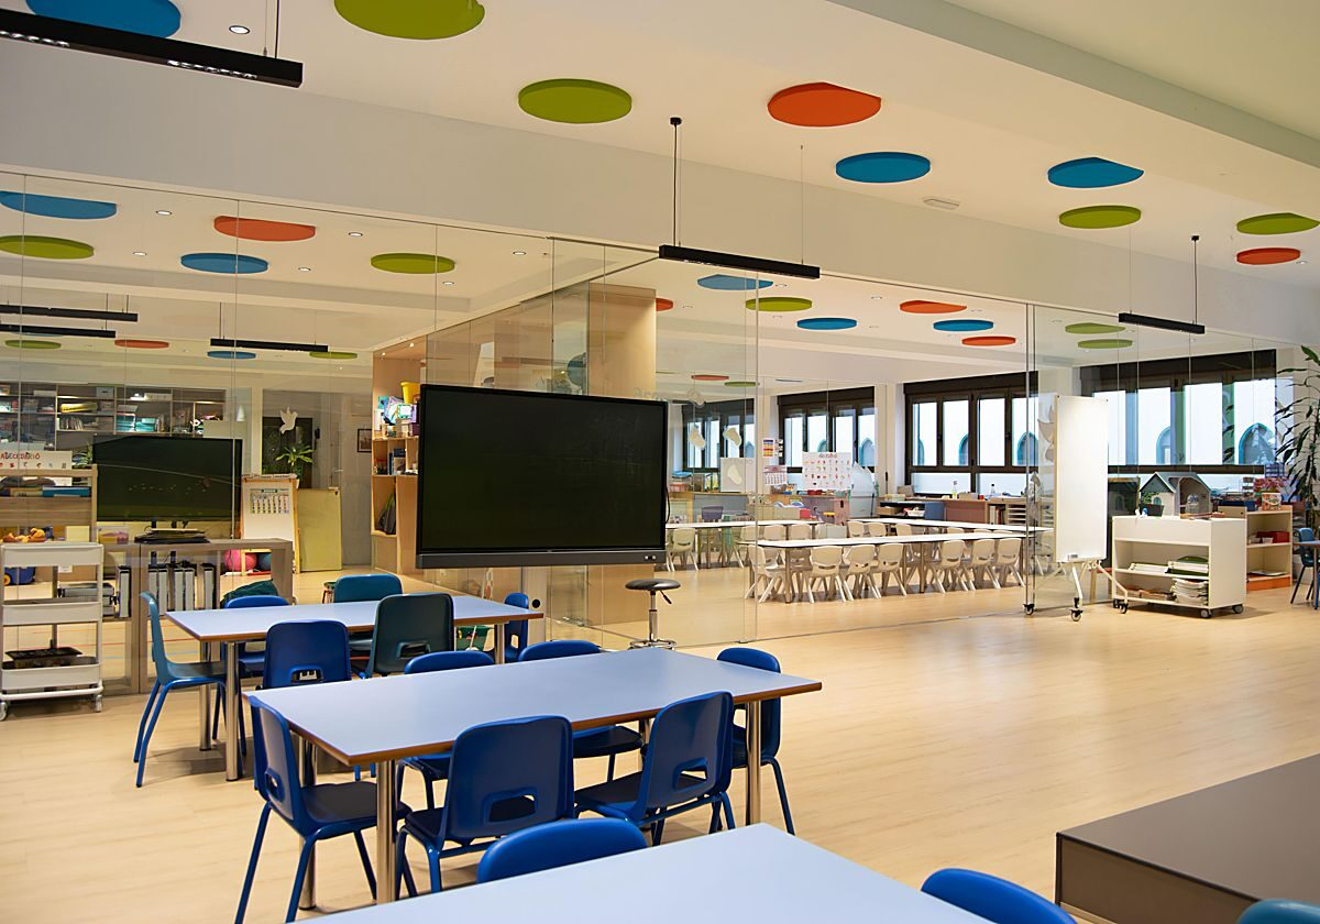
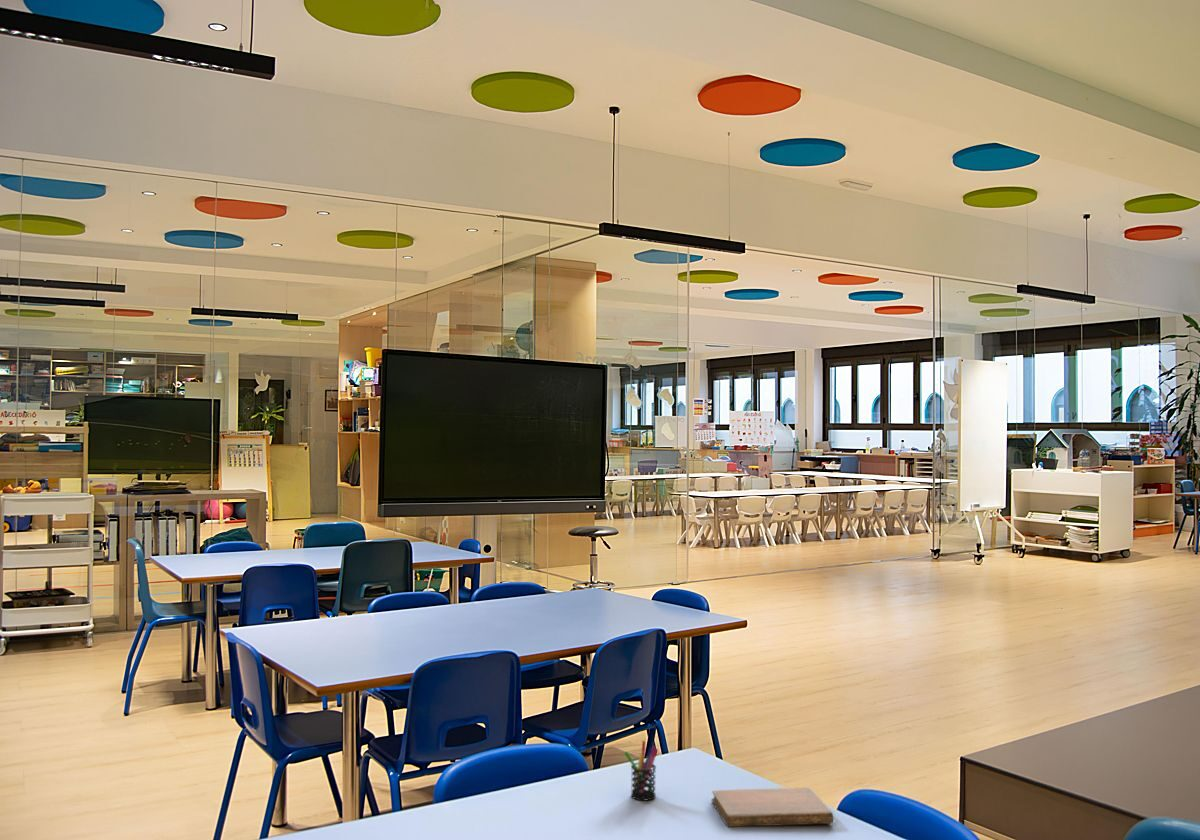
+ pen holder (640, 769)
+ notebook (770, 806)
